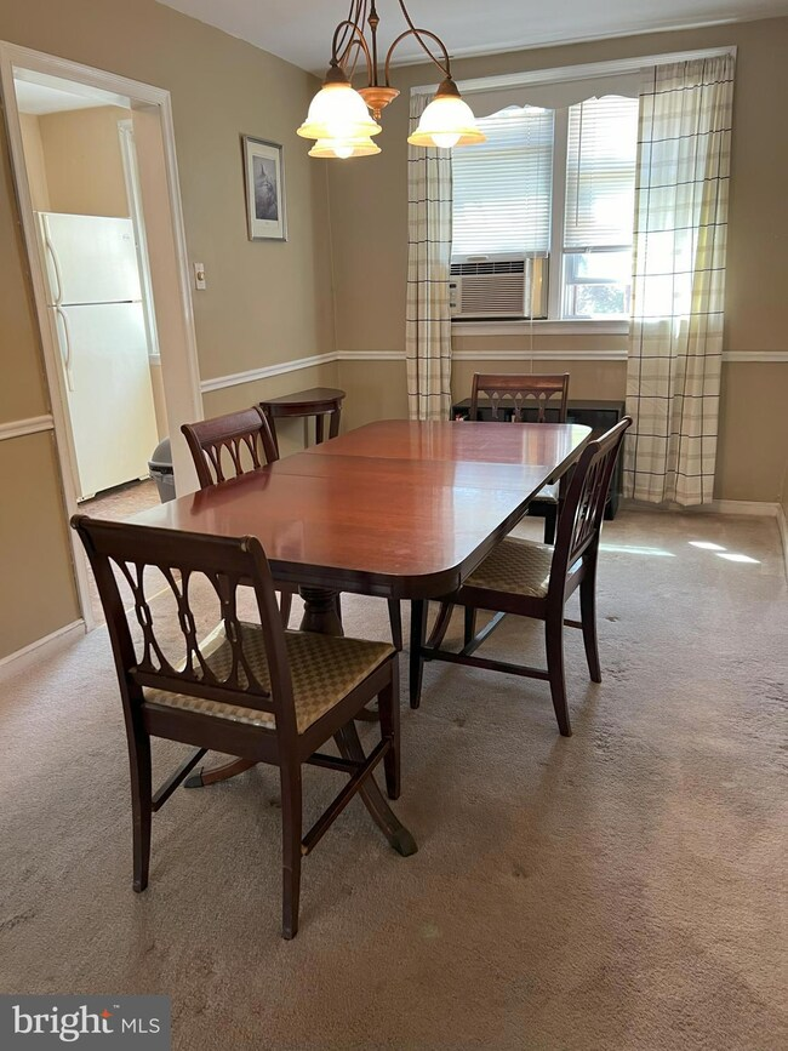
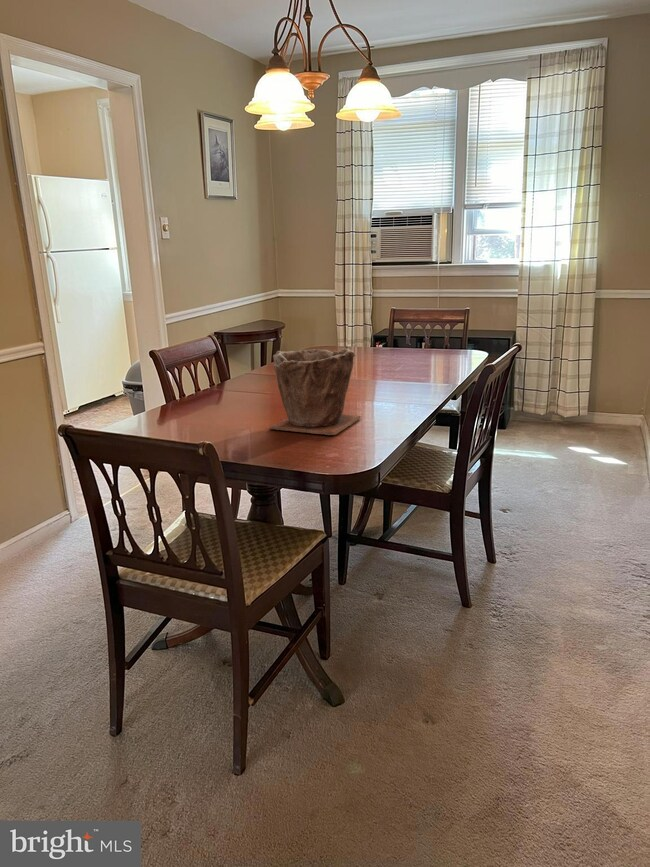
+ plant pot (315, 387)
